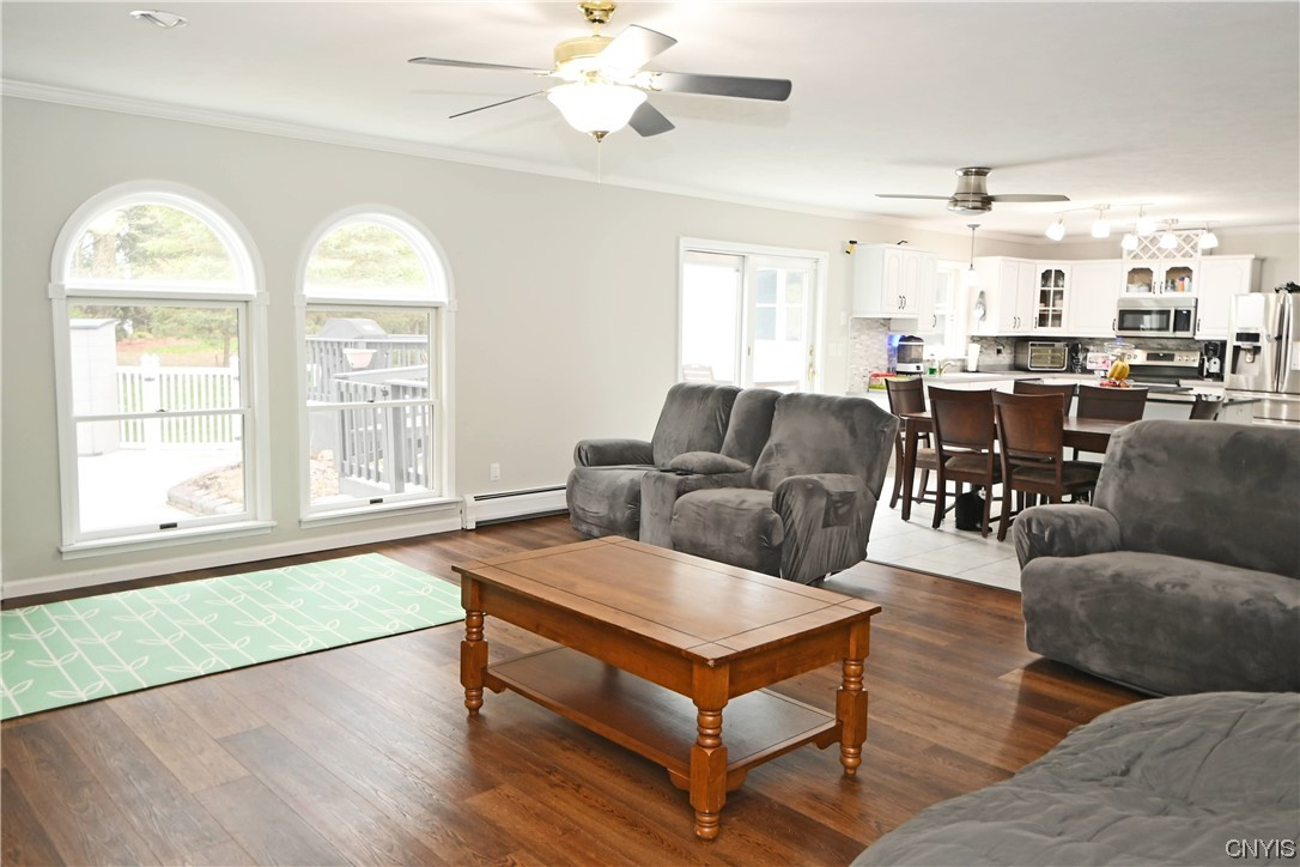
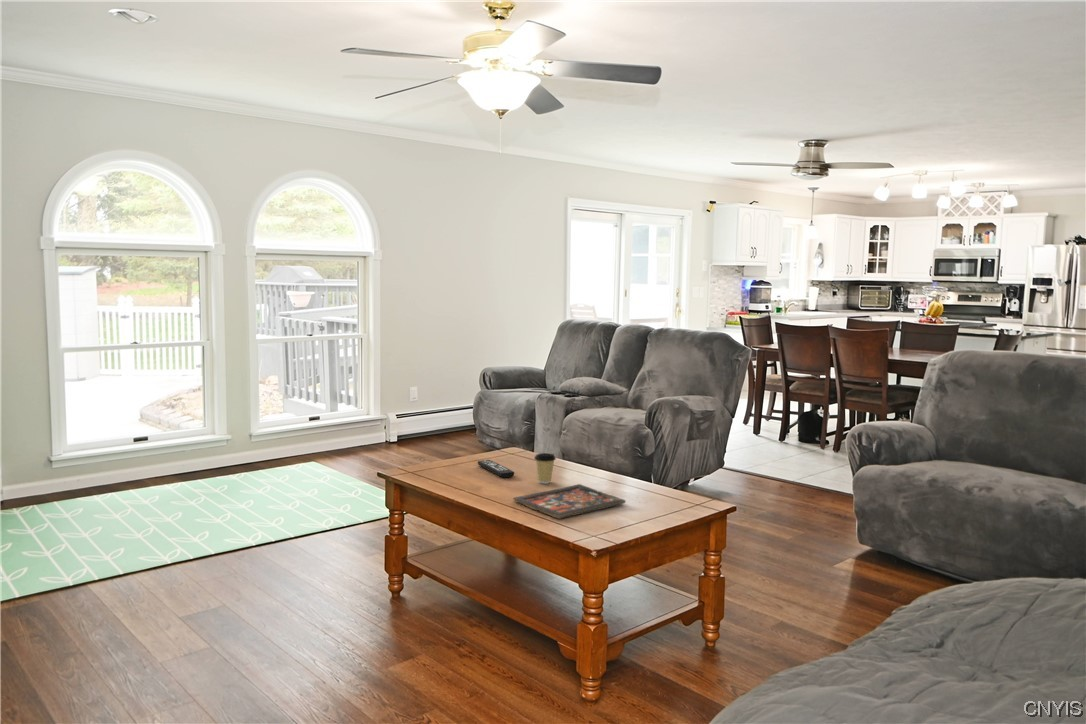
+ board game (570, 500)
+ remote control (495, 468)
+ coffee cup (544, 468)
